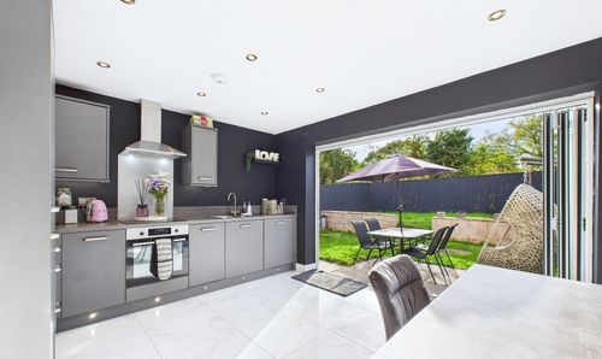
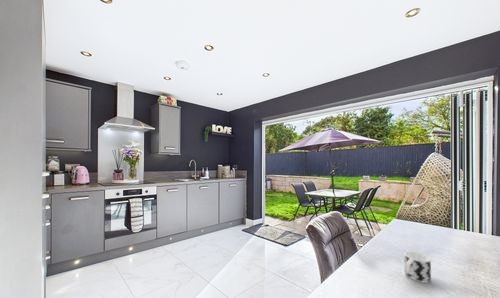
+ cup (415, 267)
